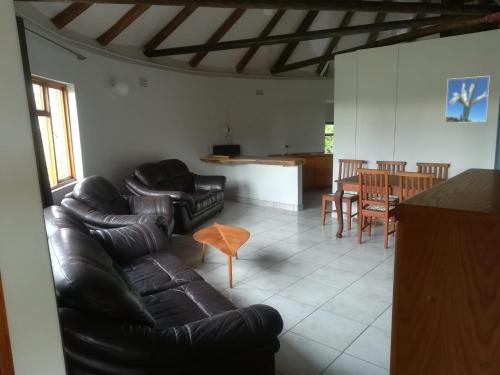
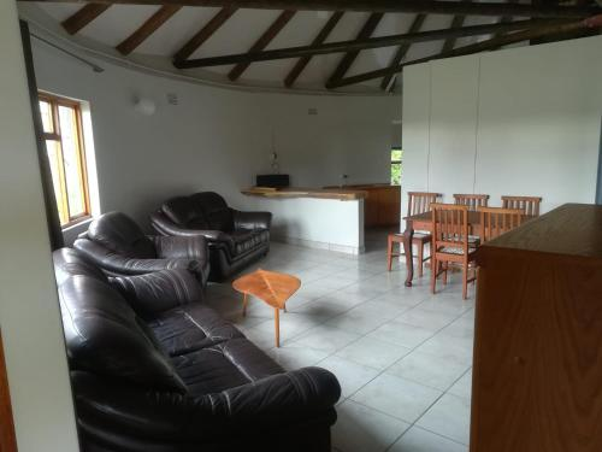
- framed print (466, 100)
